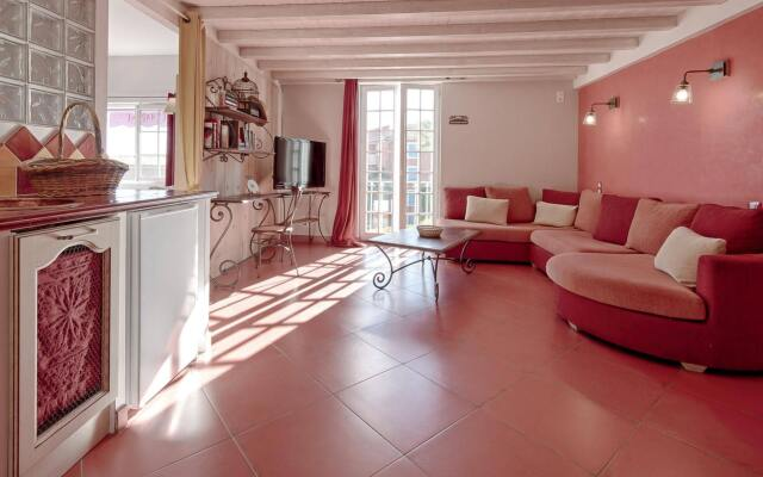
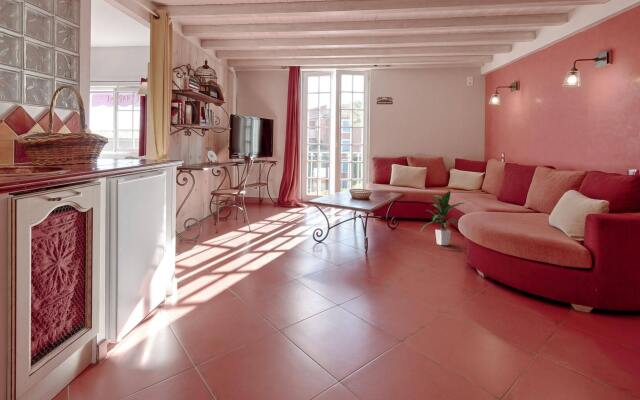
+ indoor plant (441, 217)
